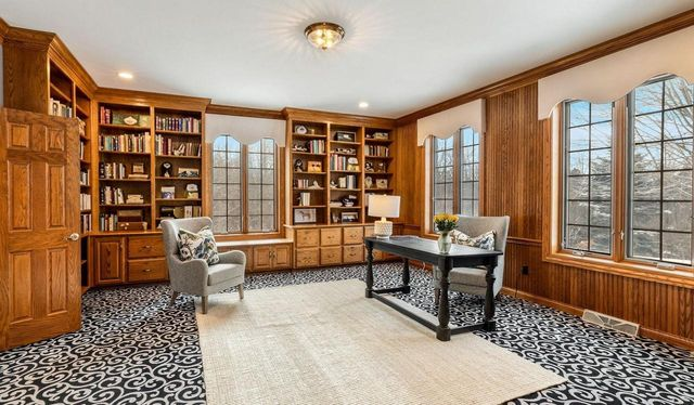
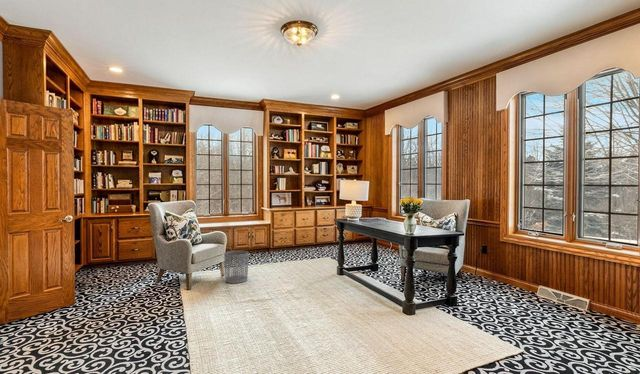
+ waste bin (236, 265)
